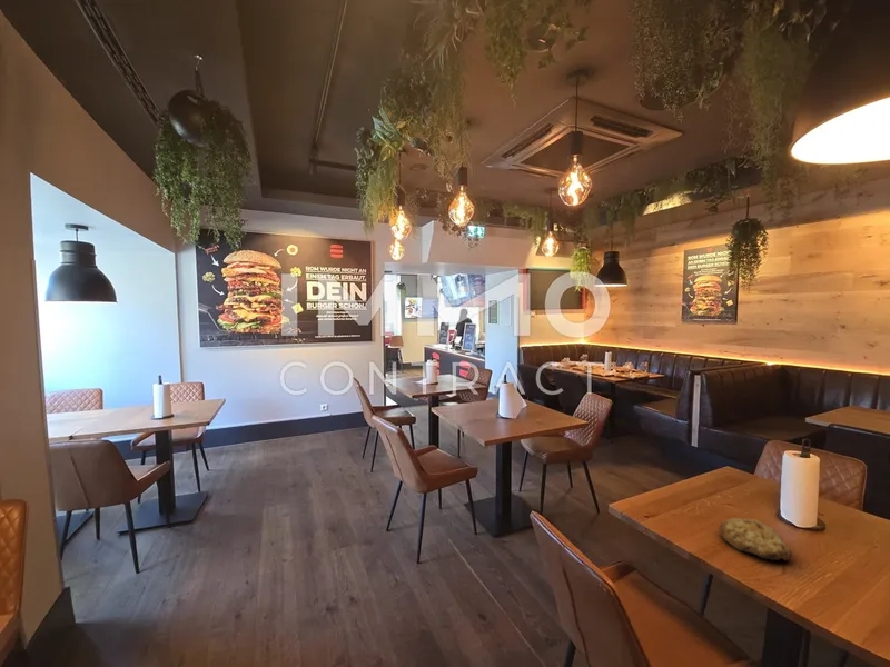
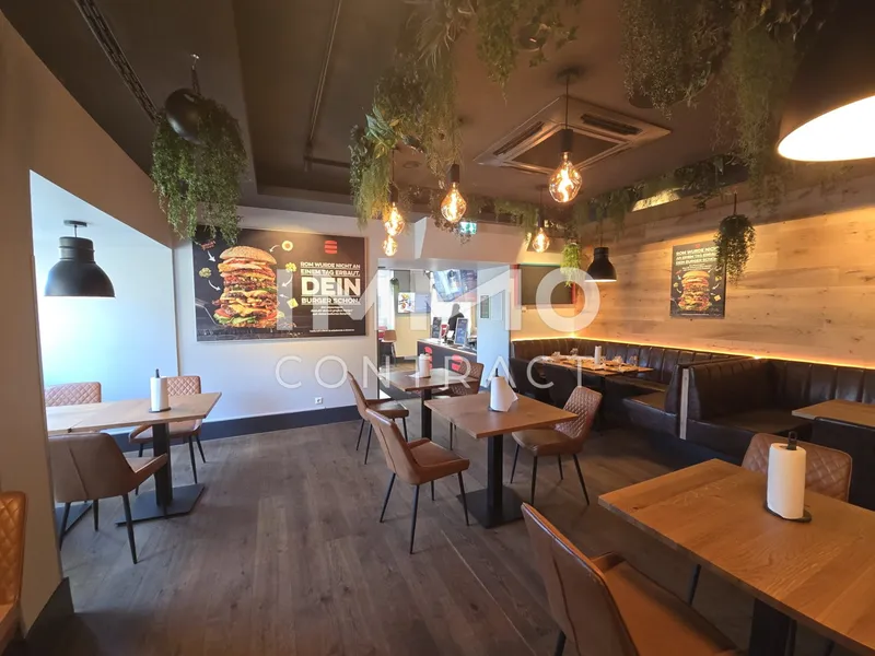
- bread roll (752, 535)
